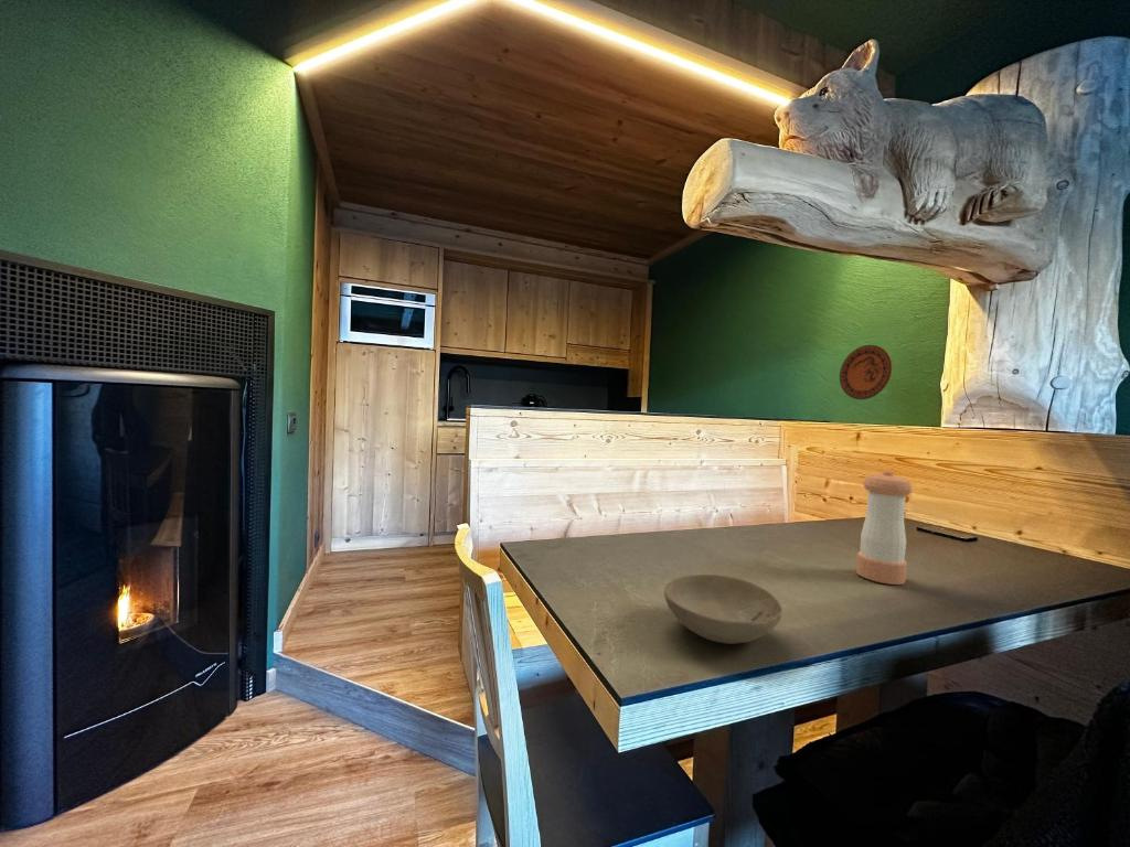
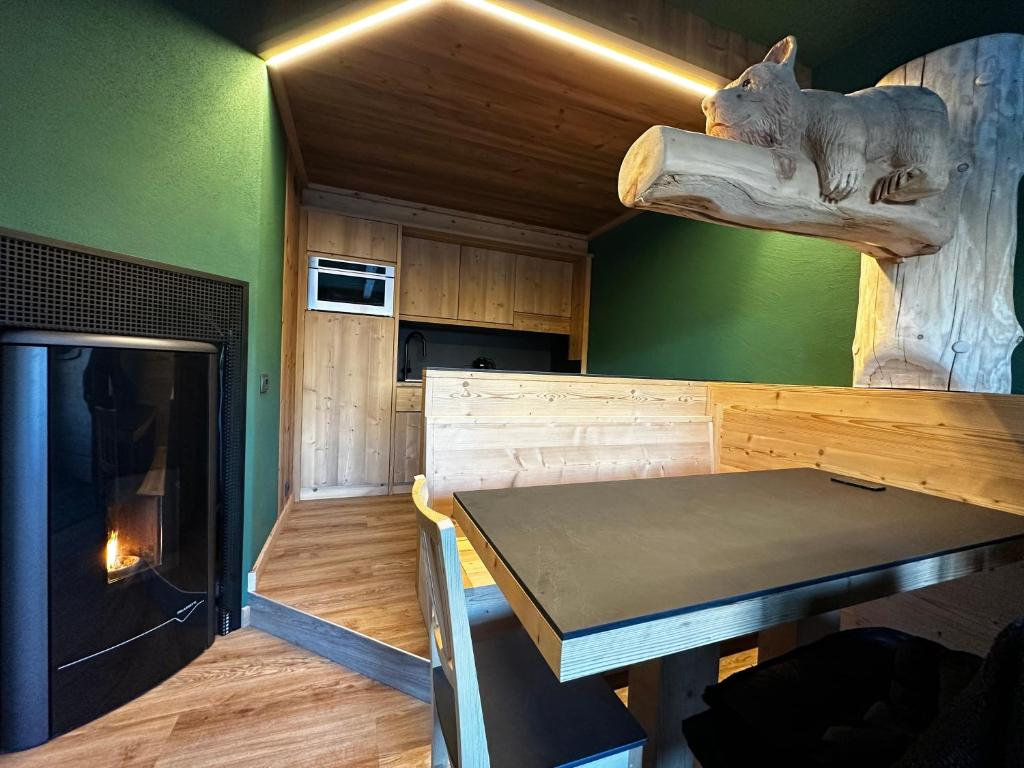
- pepper shaker (884, 524)
- bowl (719, 612)
- decorative plate (864, 372)
